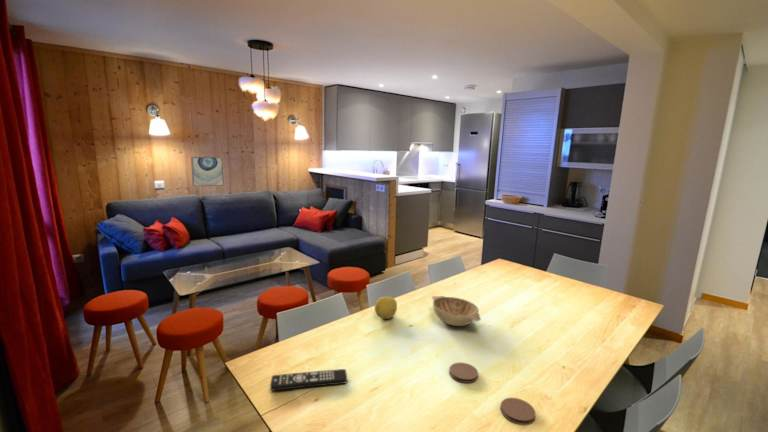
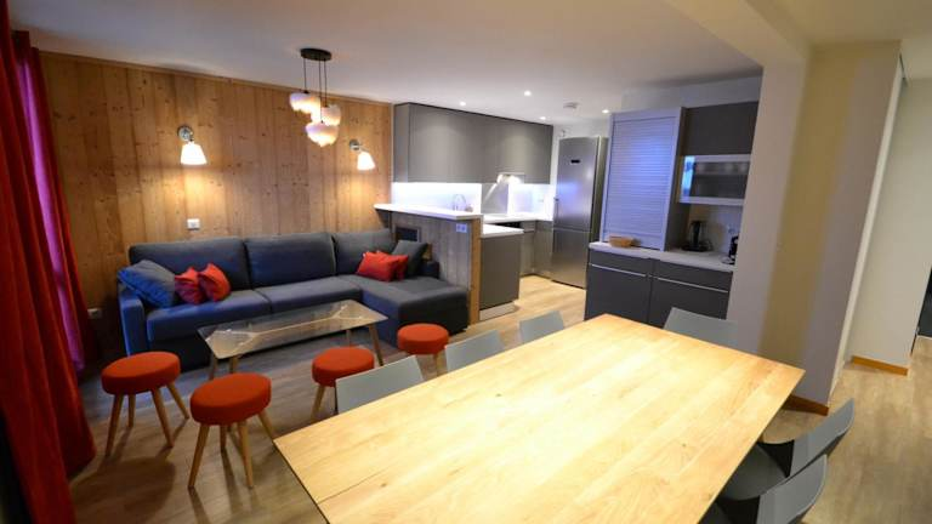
- remote control (309, 379)
- fruit (385, 306)
- decorative bowl (455, 313)
- wall art (207, 171)
- coaster (517, 410)
- coaster (463, 372)
